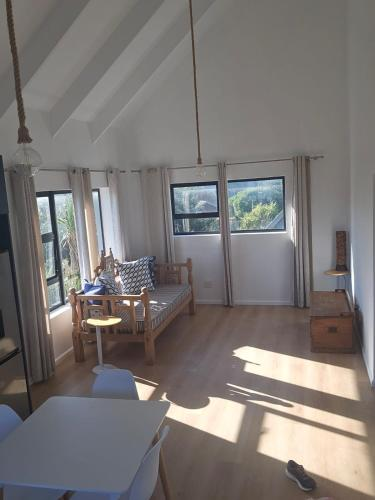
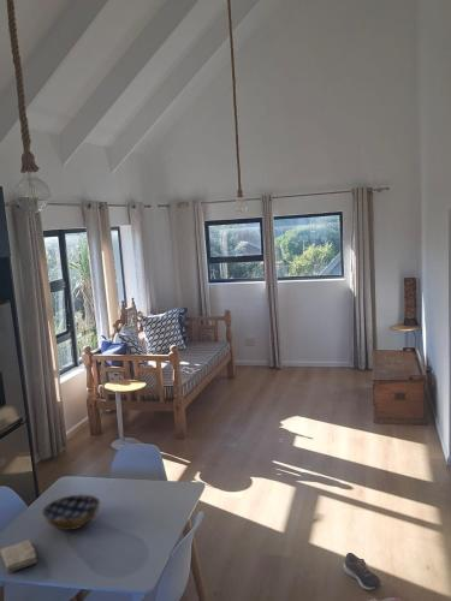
+ washcloth (18, 554)
+ bowl (71, 514)
